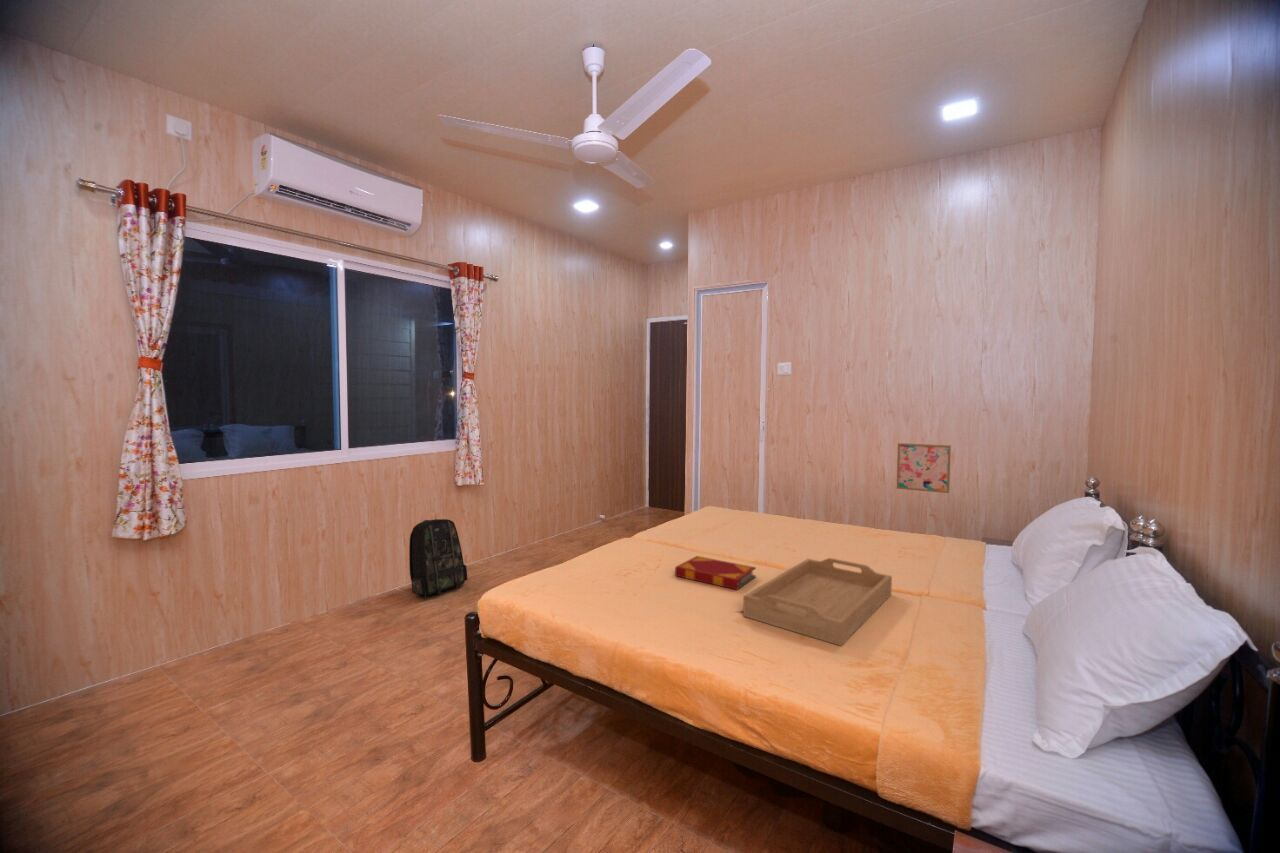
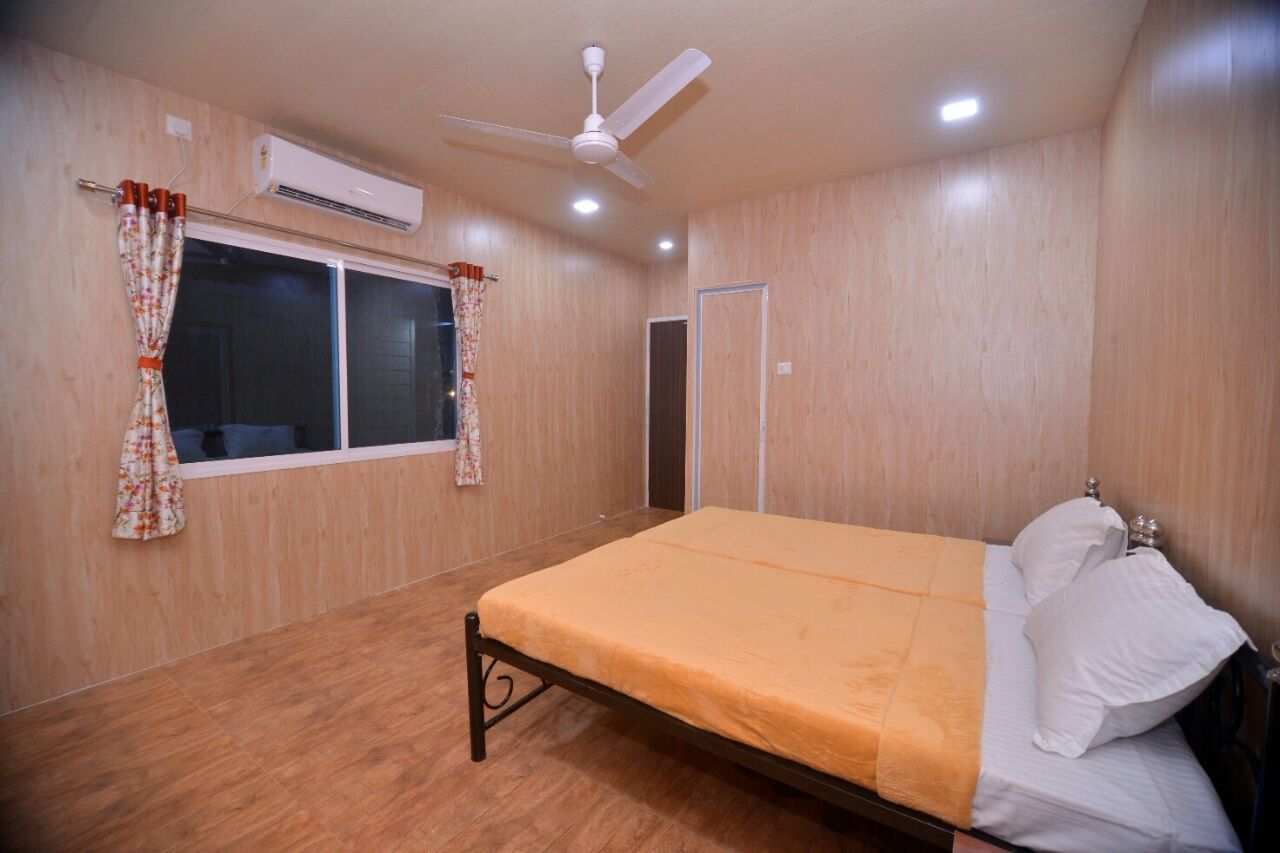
- backpack (434, 554)
- hardback book (715, 571)
- serving tray (821, 591)
- wall art (923, 467)
